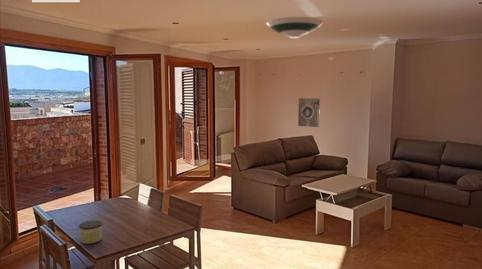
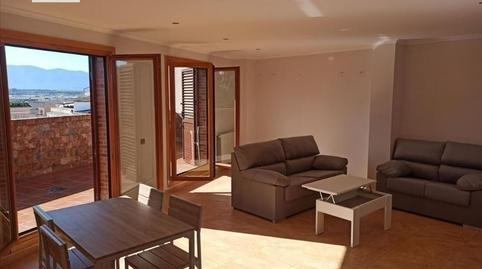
- candle (91, 232)
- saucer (294, 30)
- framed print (308, 112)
